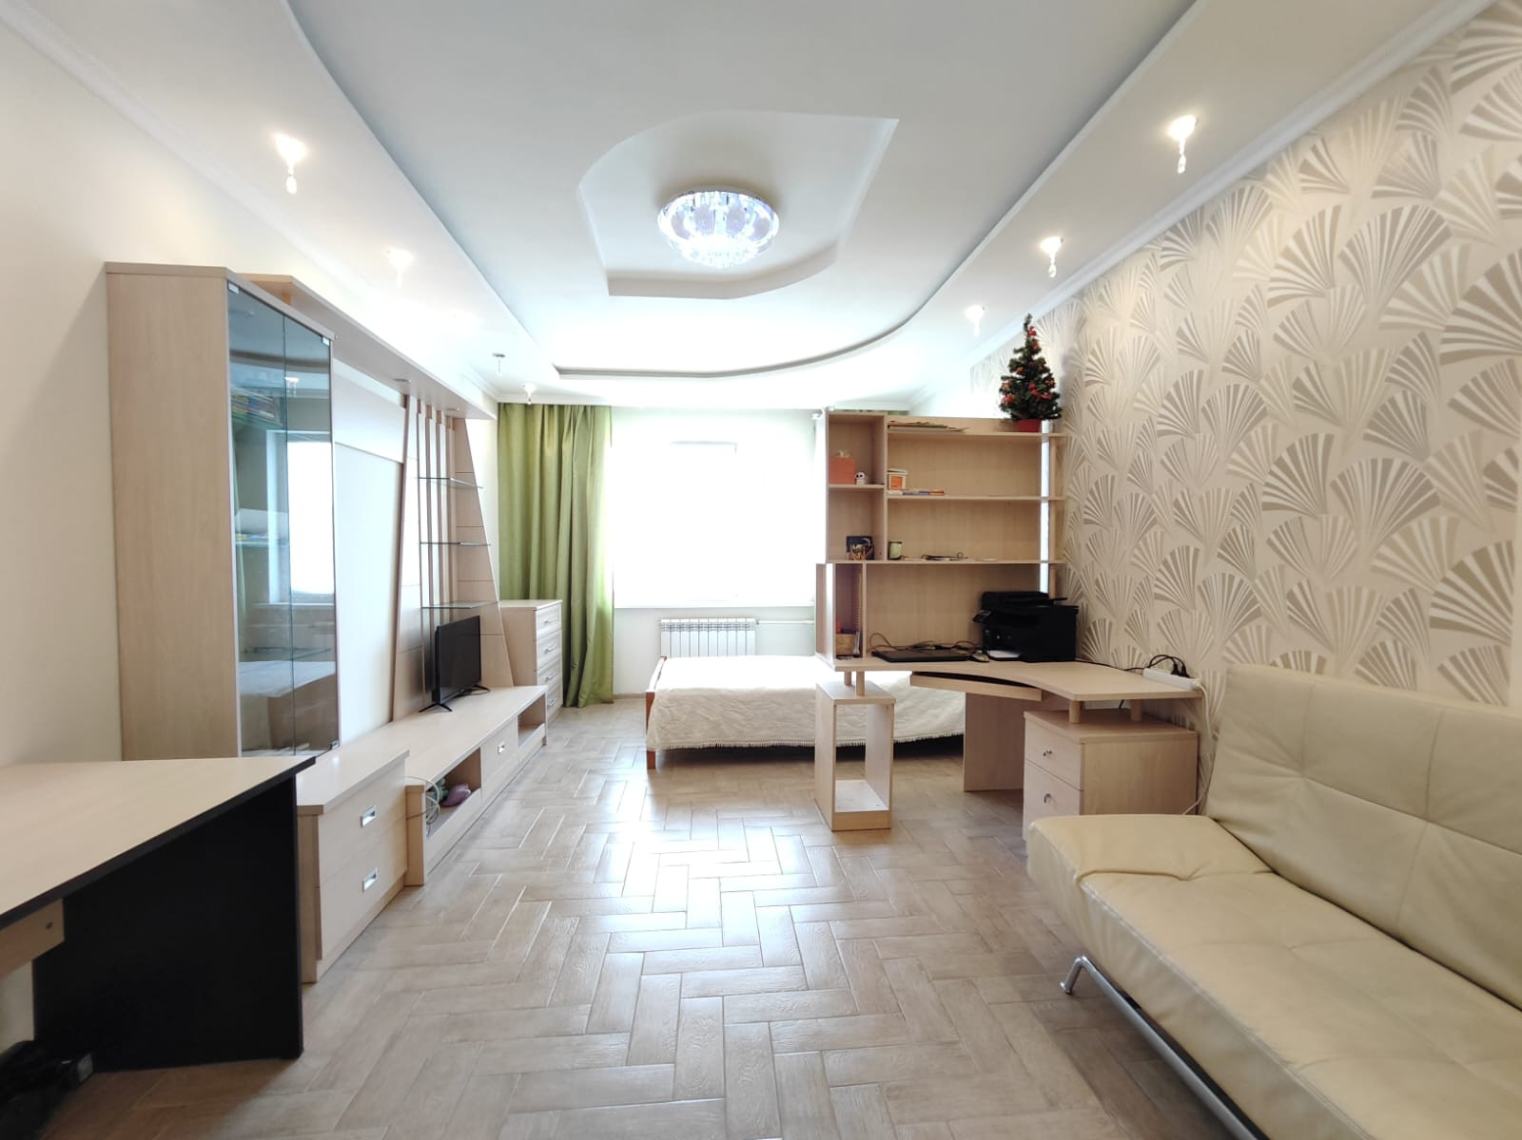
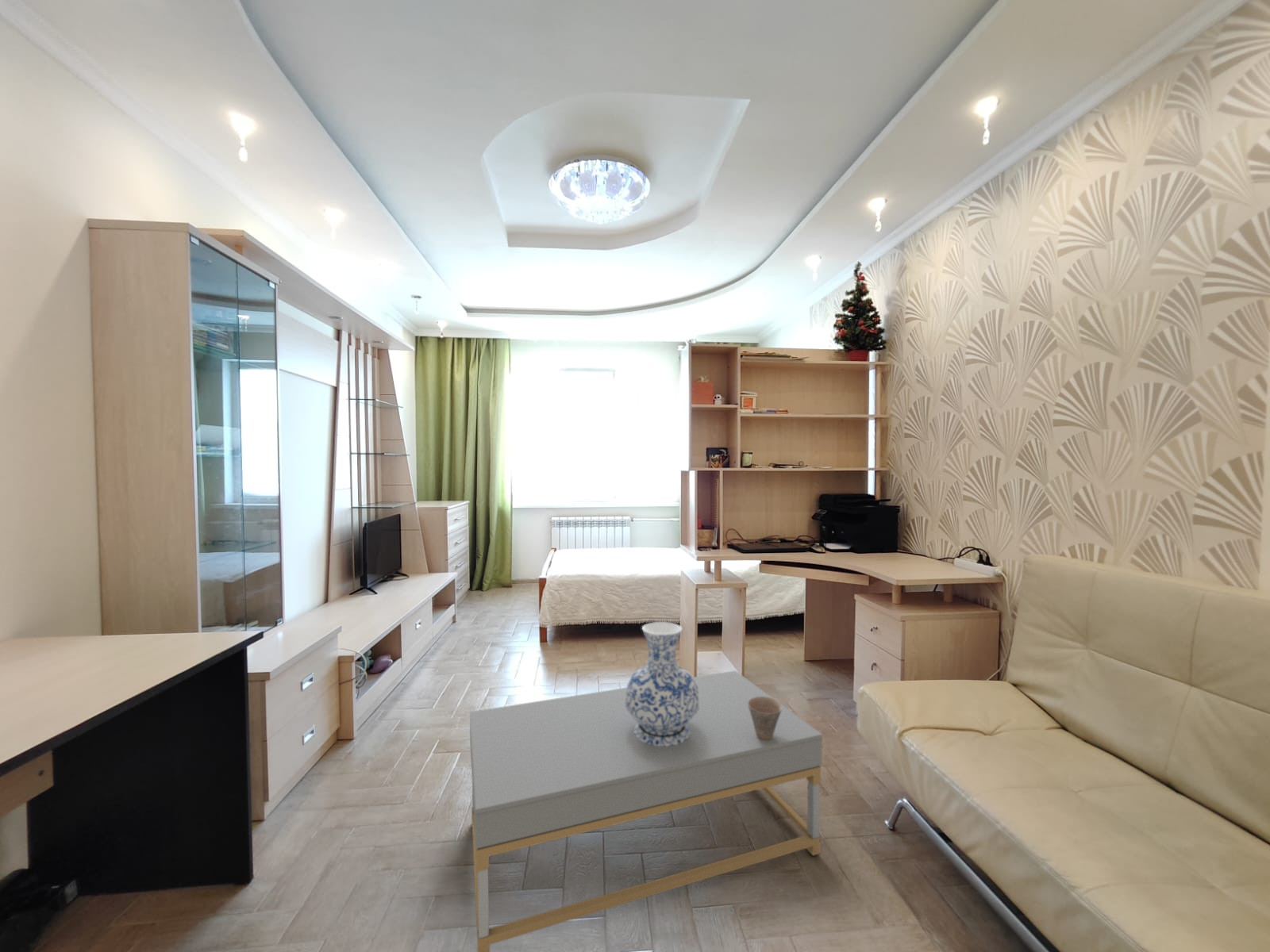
+ cup (764, 720)
+ coffee table (637, 779)
+ vase (662, 678)
